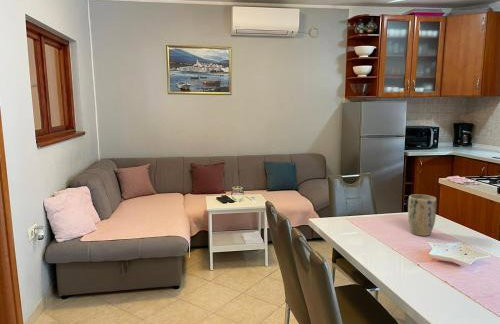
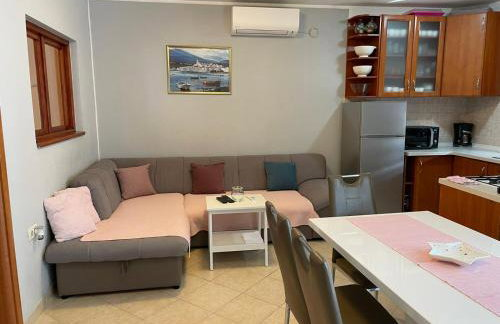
- plant pot (421, 215)
